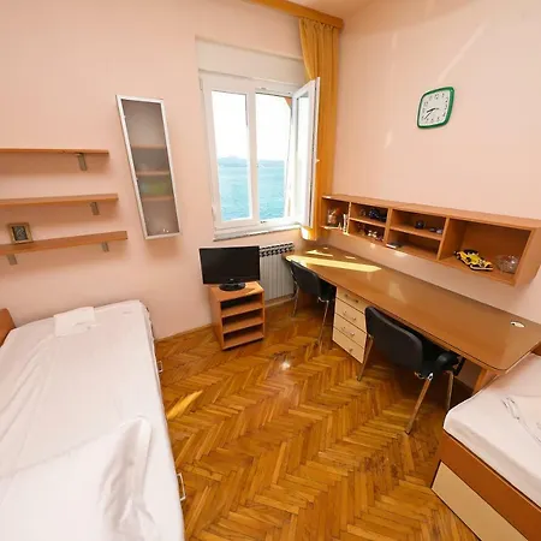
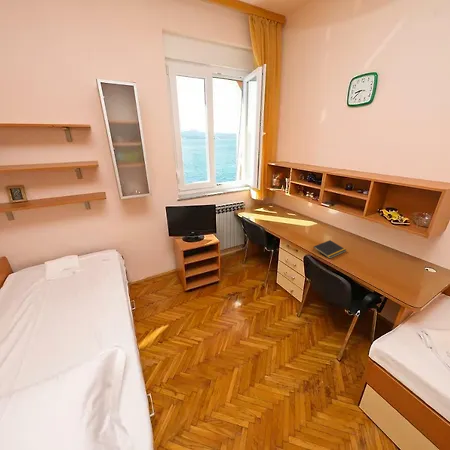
+ notepad (329, 248)
